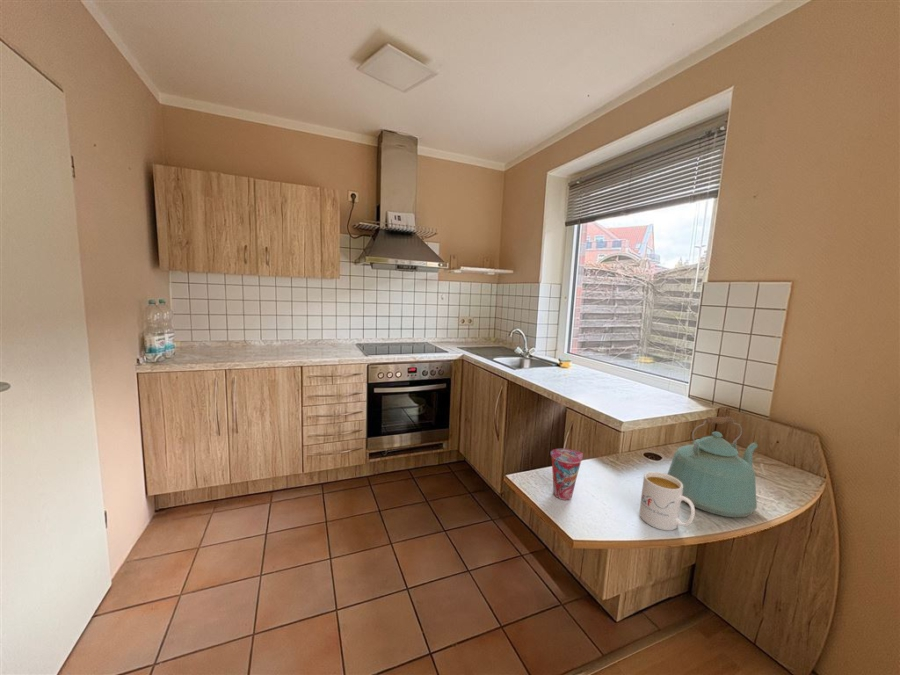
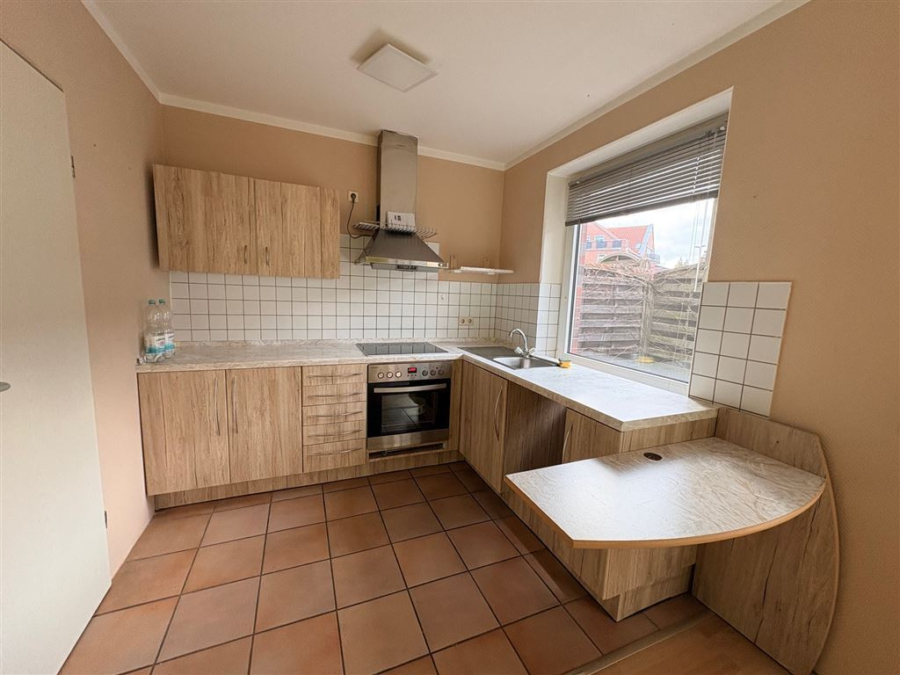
- kettle (719, 457)
- cup (565, 474)
- mug (667, 503)
